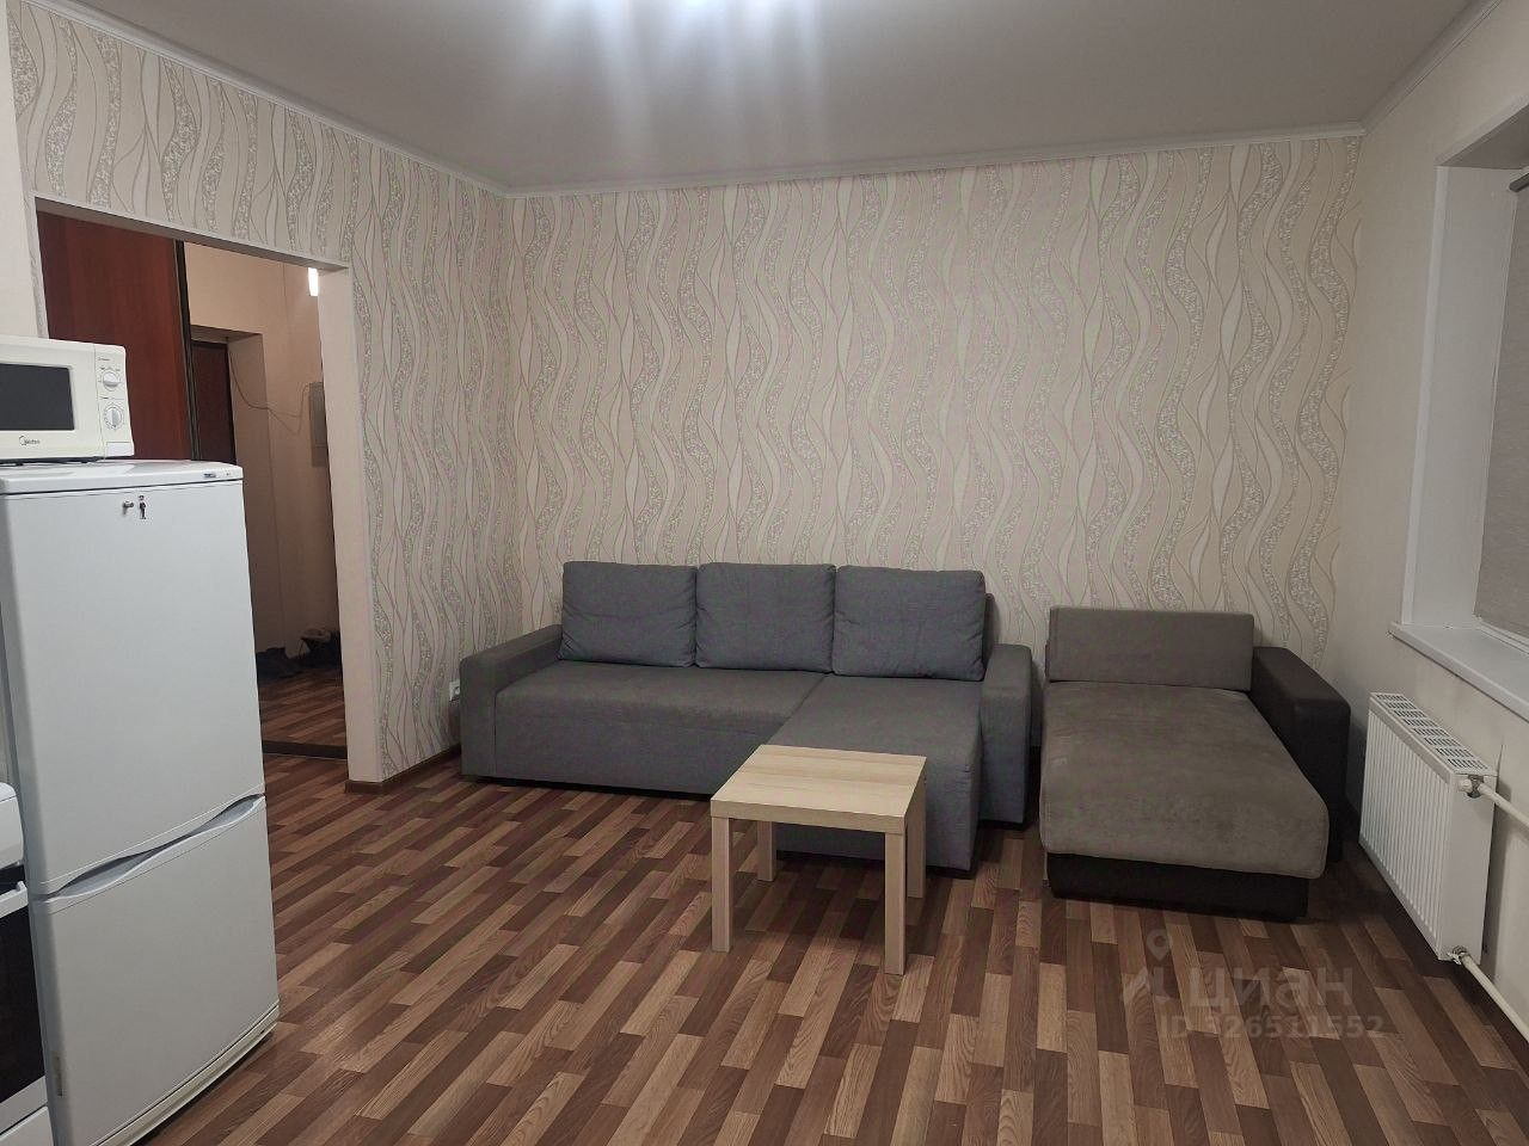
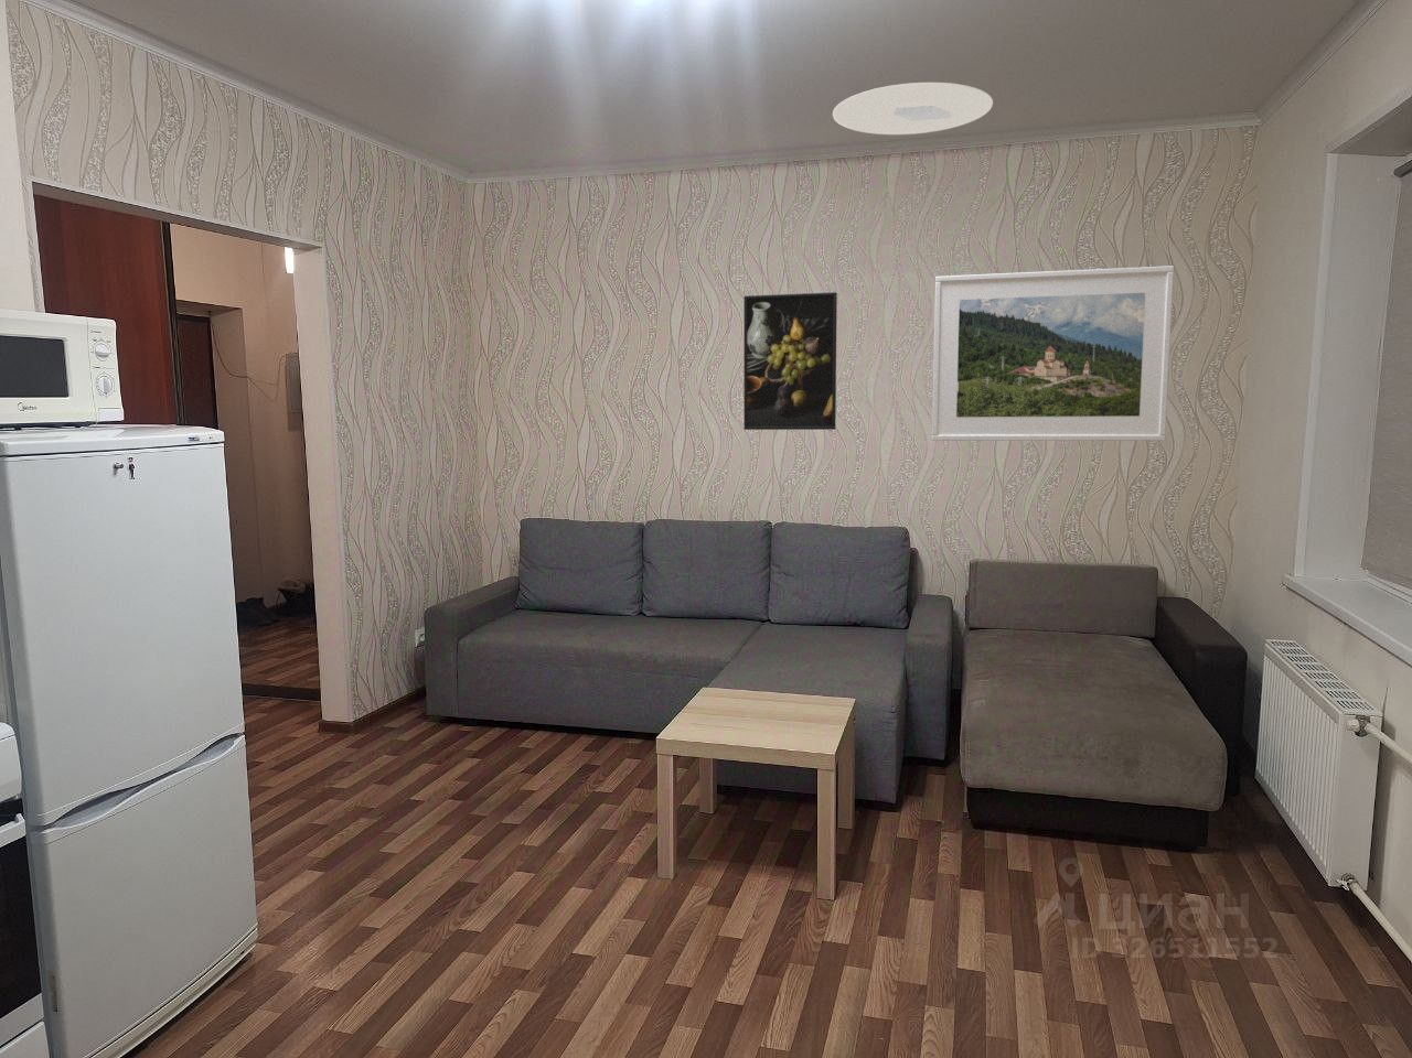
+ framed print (1047, 356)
+ ceiling light (912, 102)
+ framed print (788, 361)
